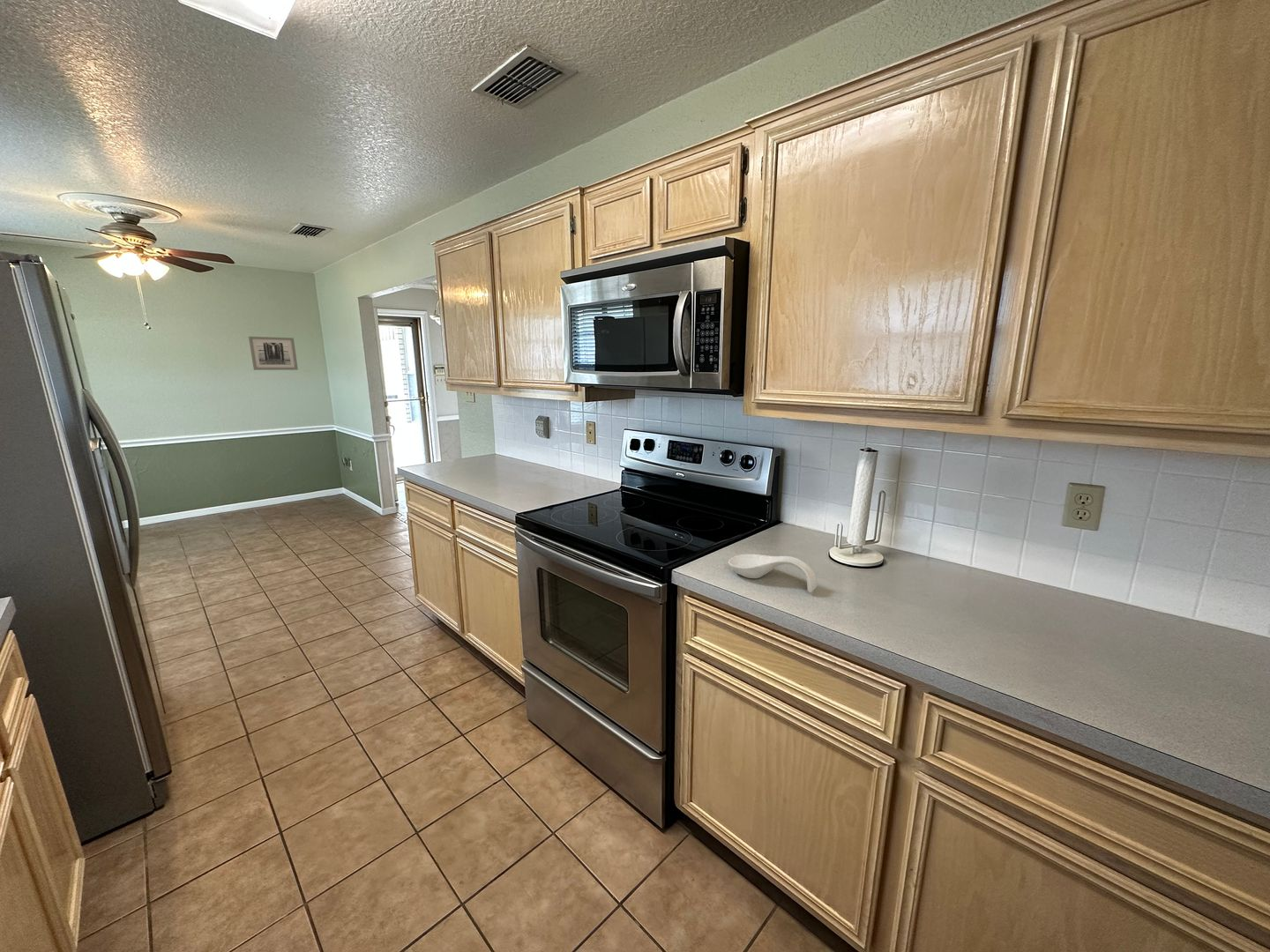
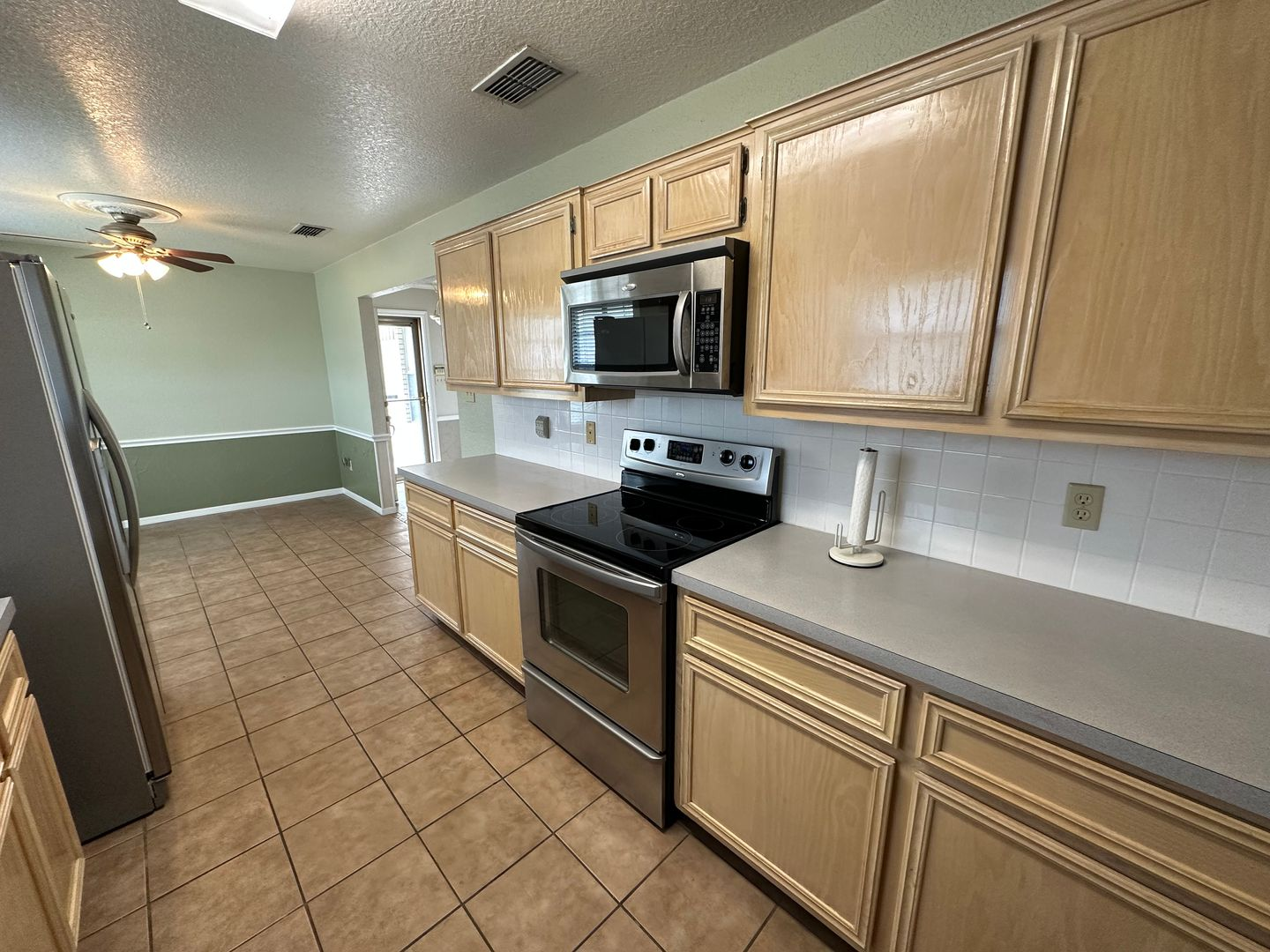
- wall art (273, 353)
- spoon rest (771, 567)
